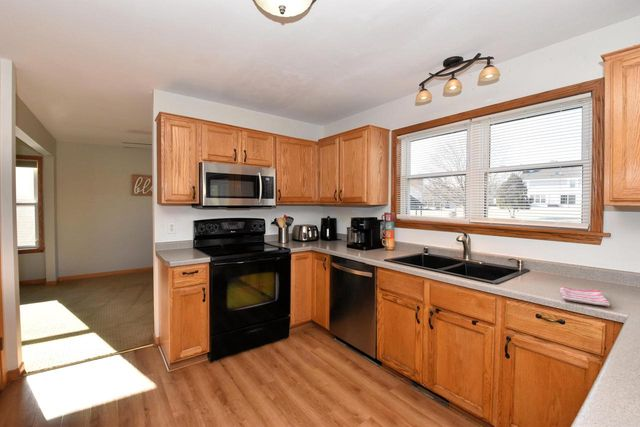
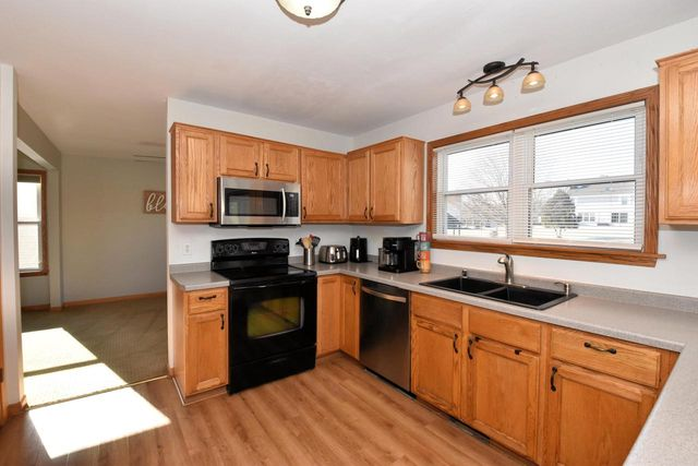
- dish towel (582, 295)
